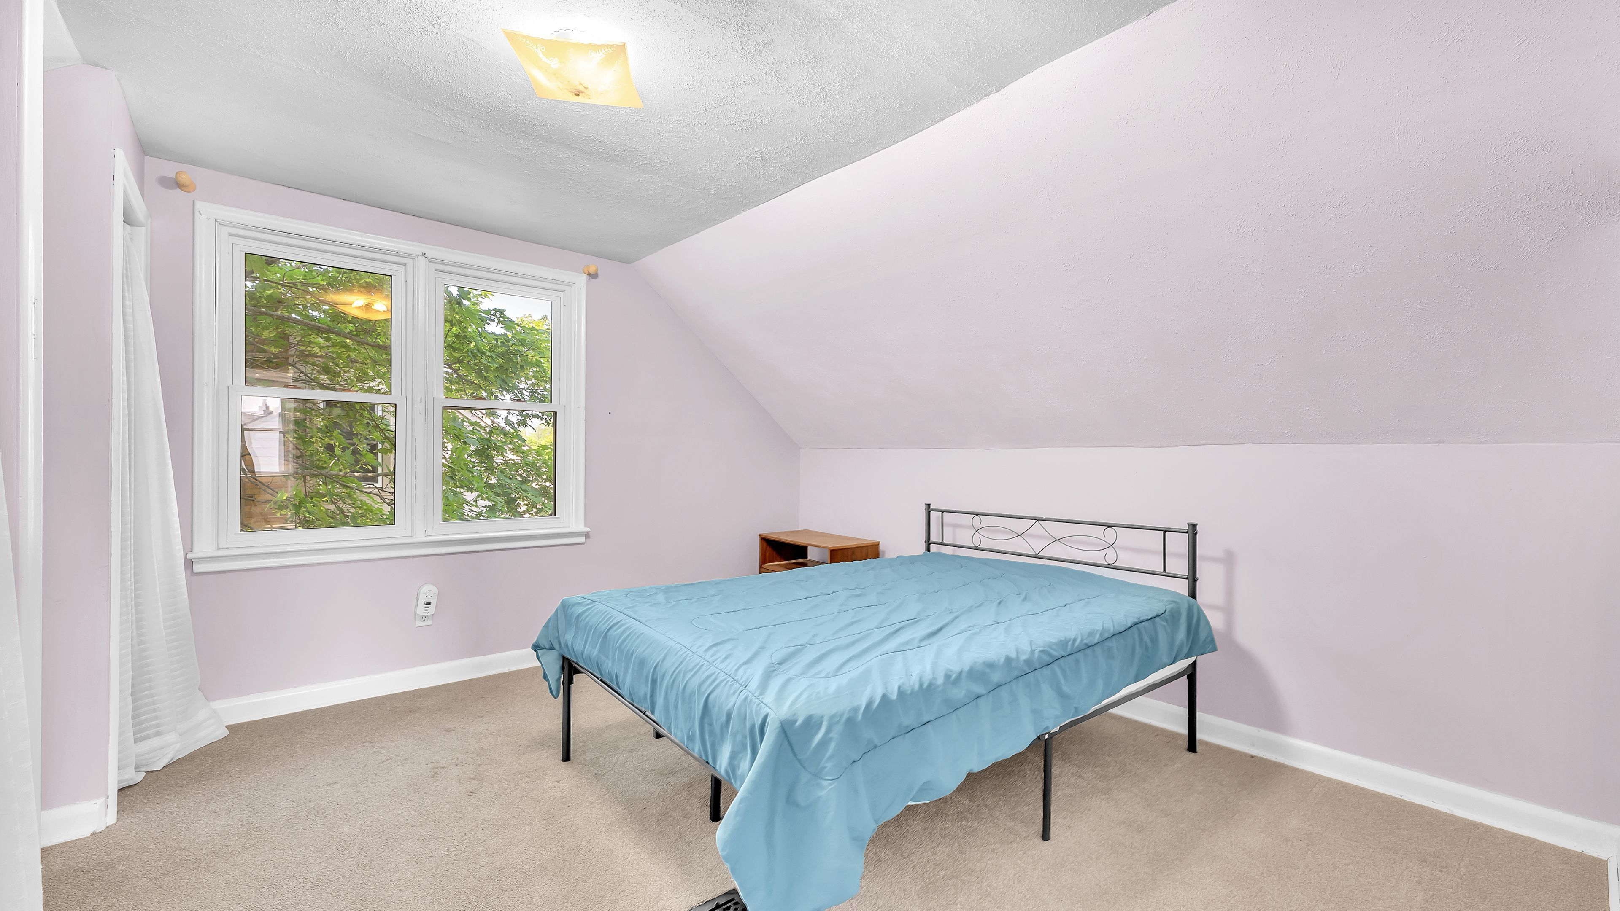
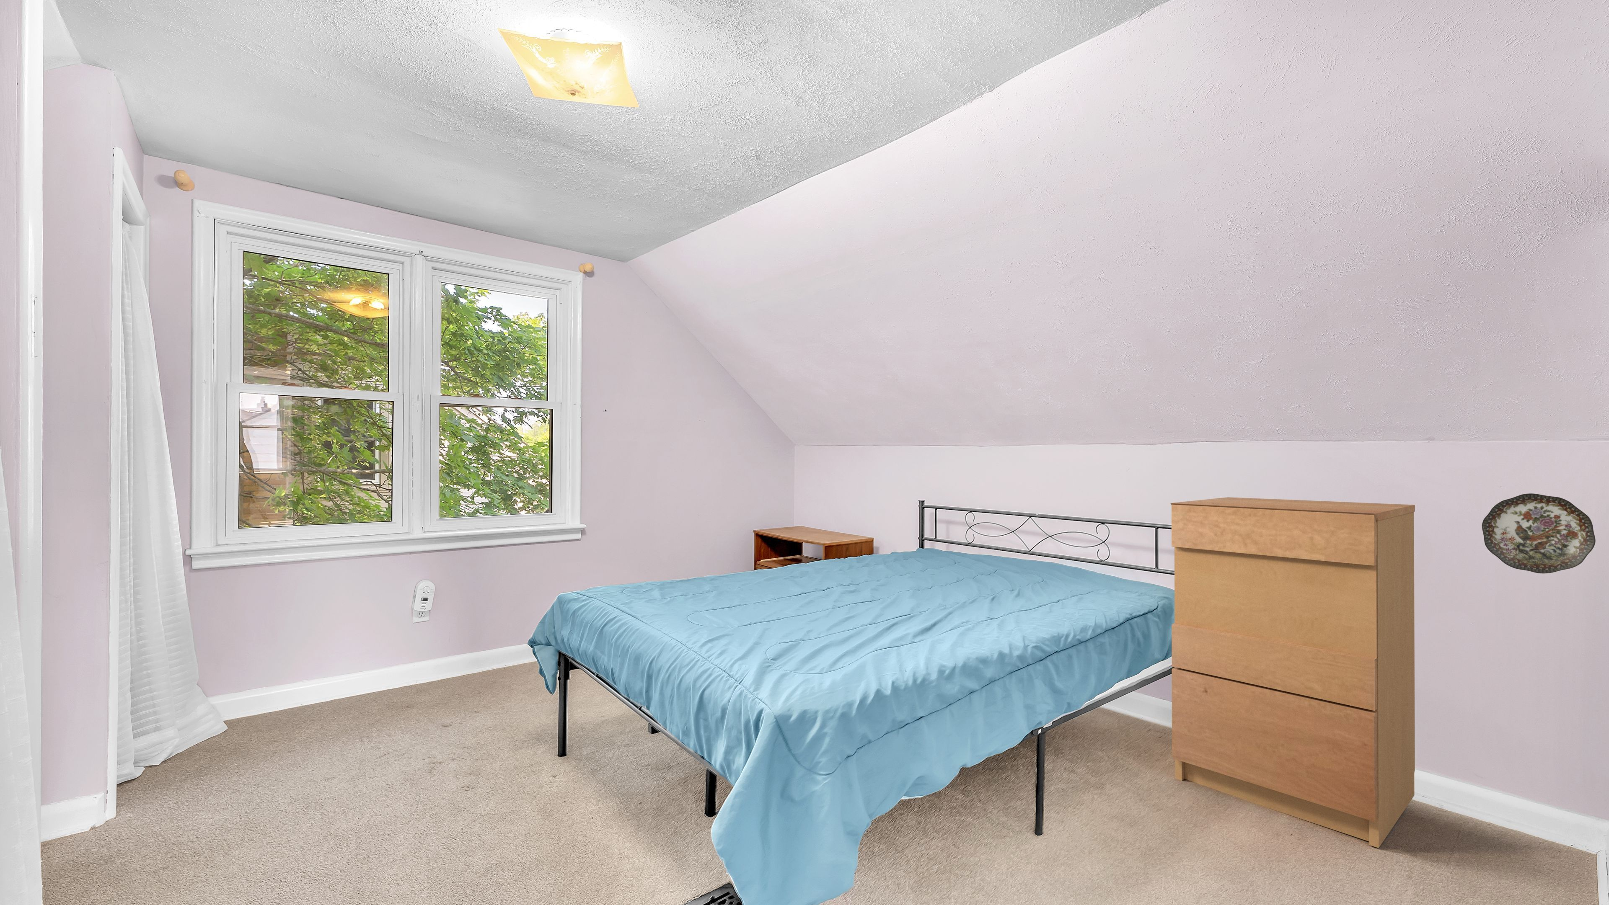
+ decorative plate (1536, 533)
+ cabinet (1291, 645)
